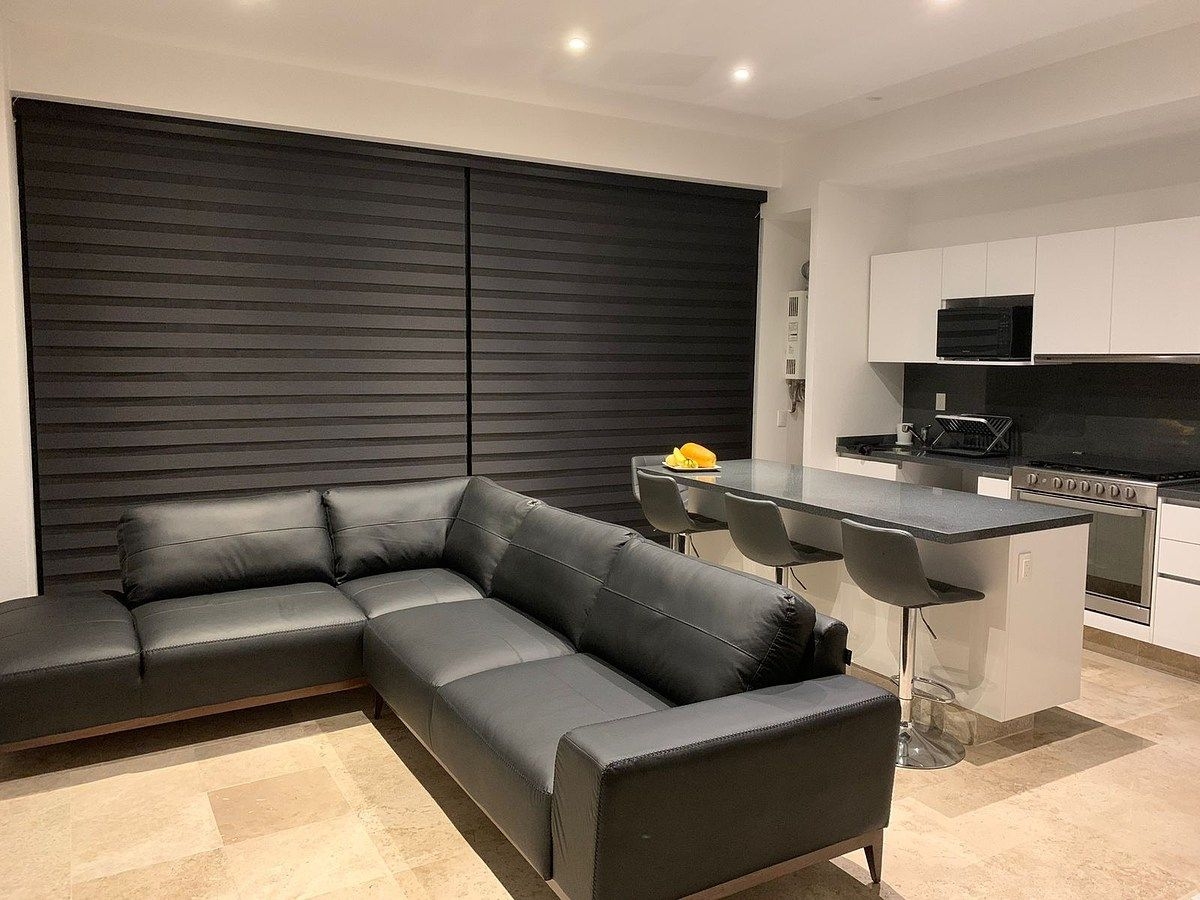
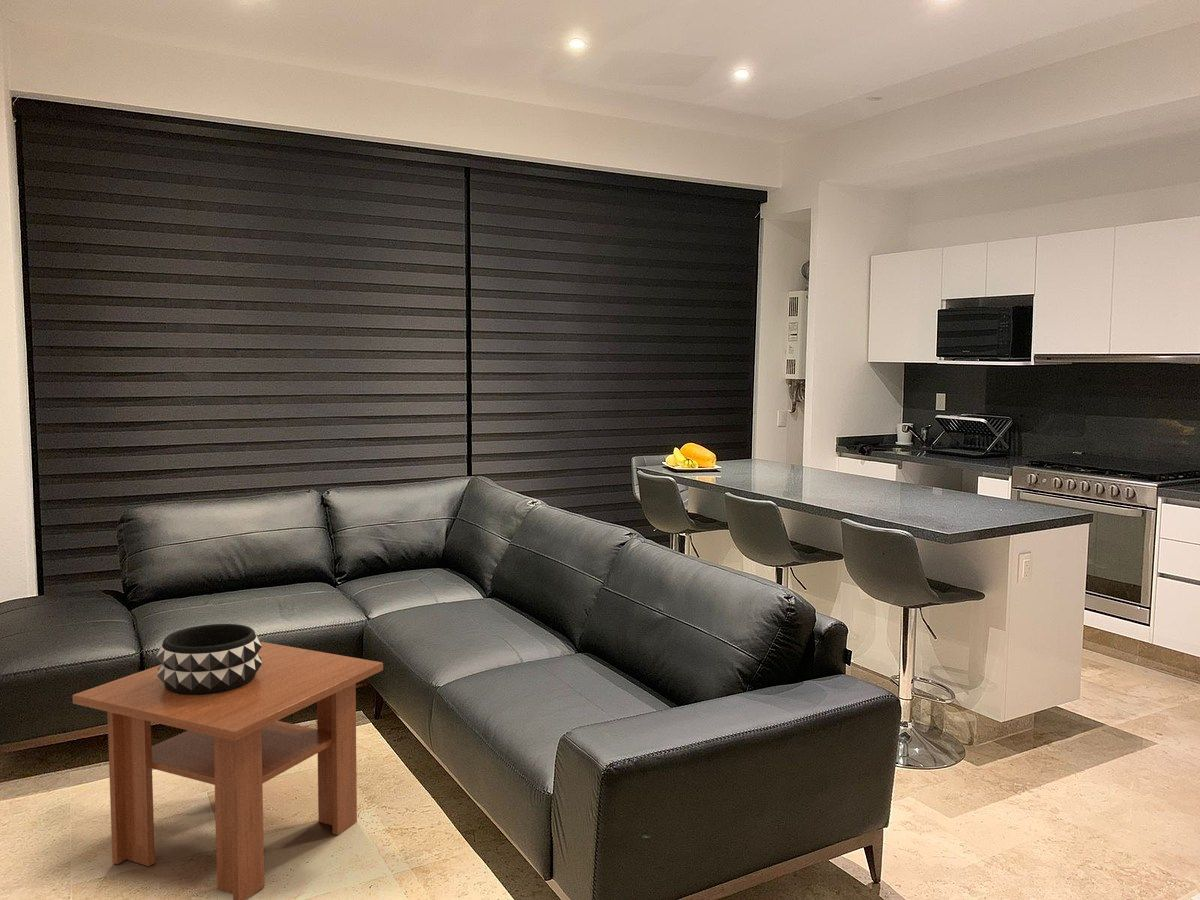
+ decorative bowl (210, 657)
+ coffee table (238, 760)
